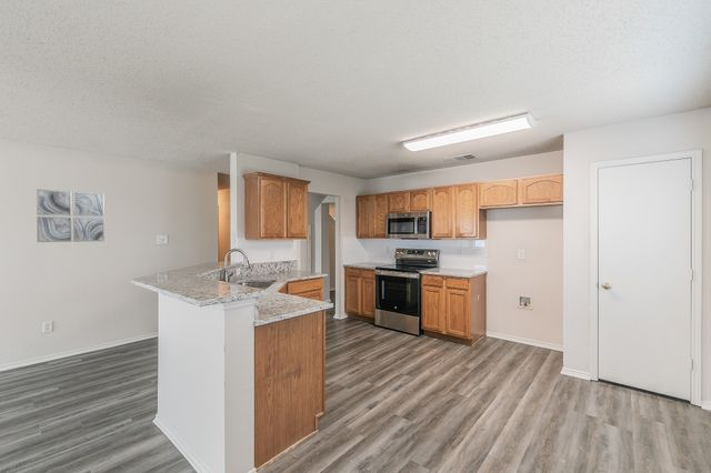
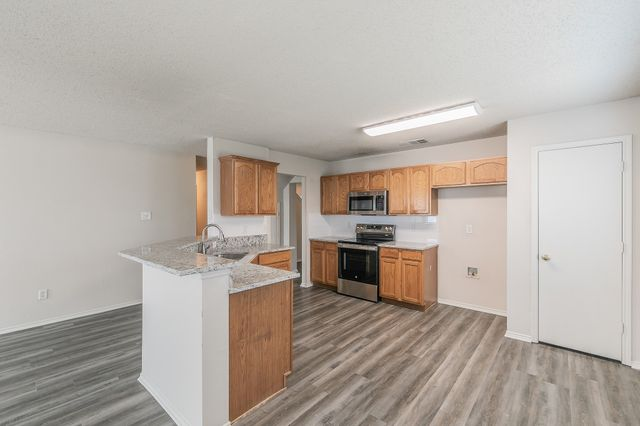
- wall art (73, 215)
